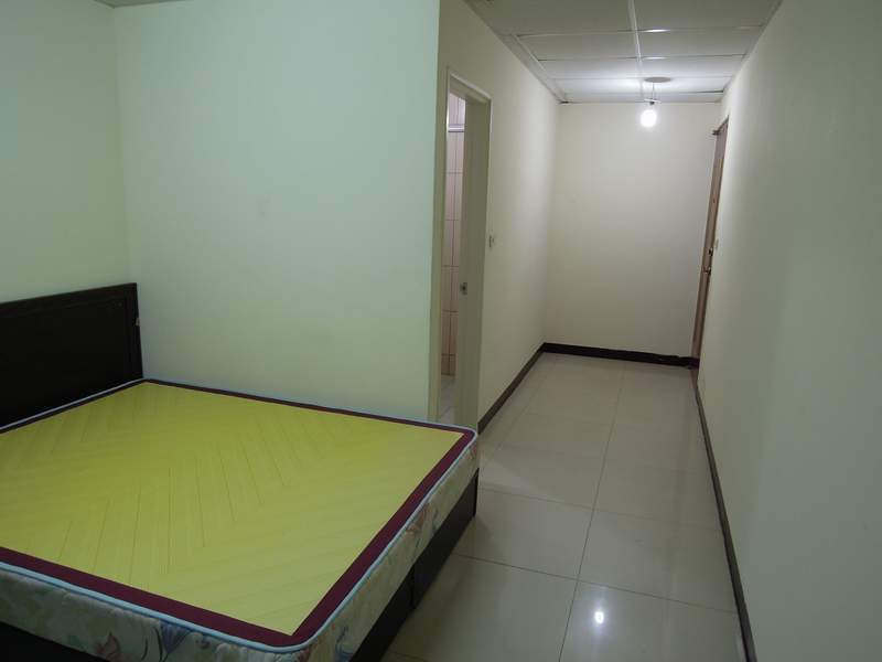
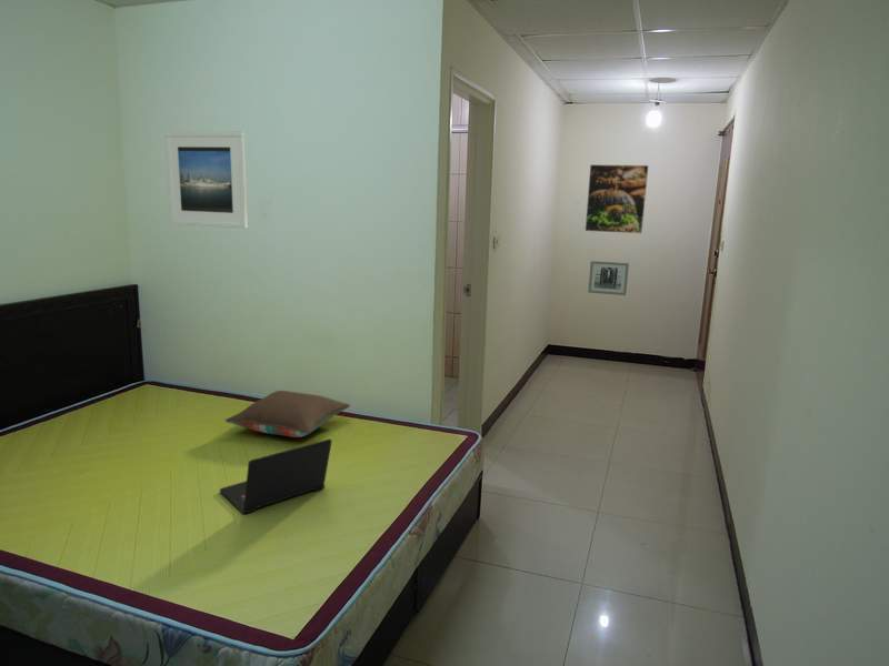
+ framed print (616, 199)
+ laptop (274, 465)
+ wall art (608, 278)
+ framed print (206, 179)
+ pillow (290, 412)
